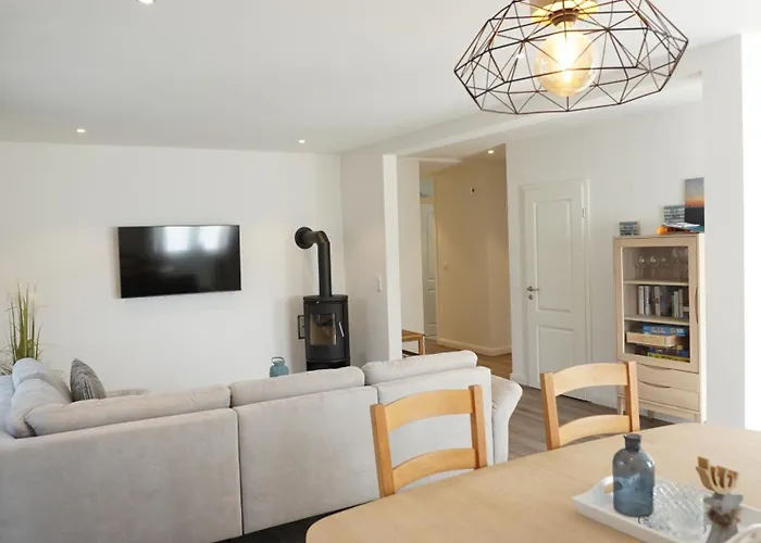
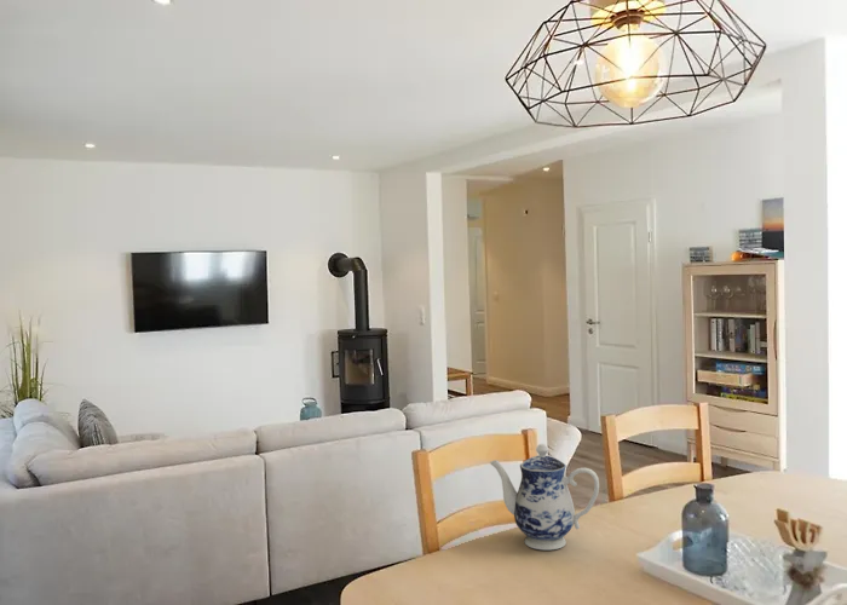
+ teapot (543, 492)
